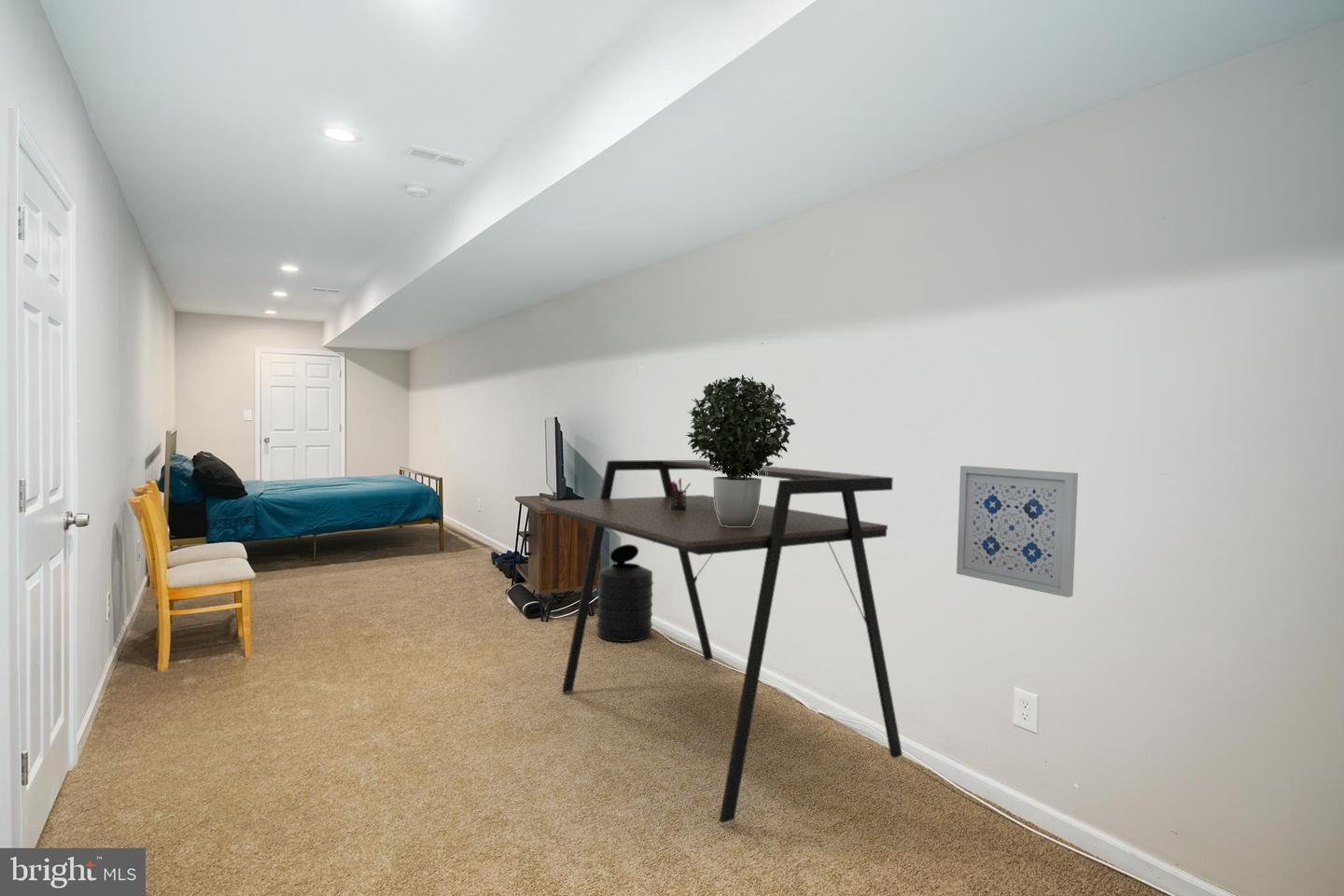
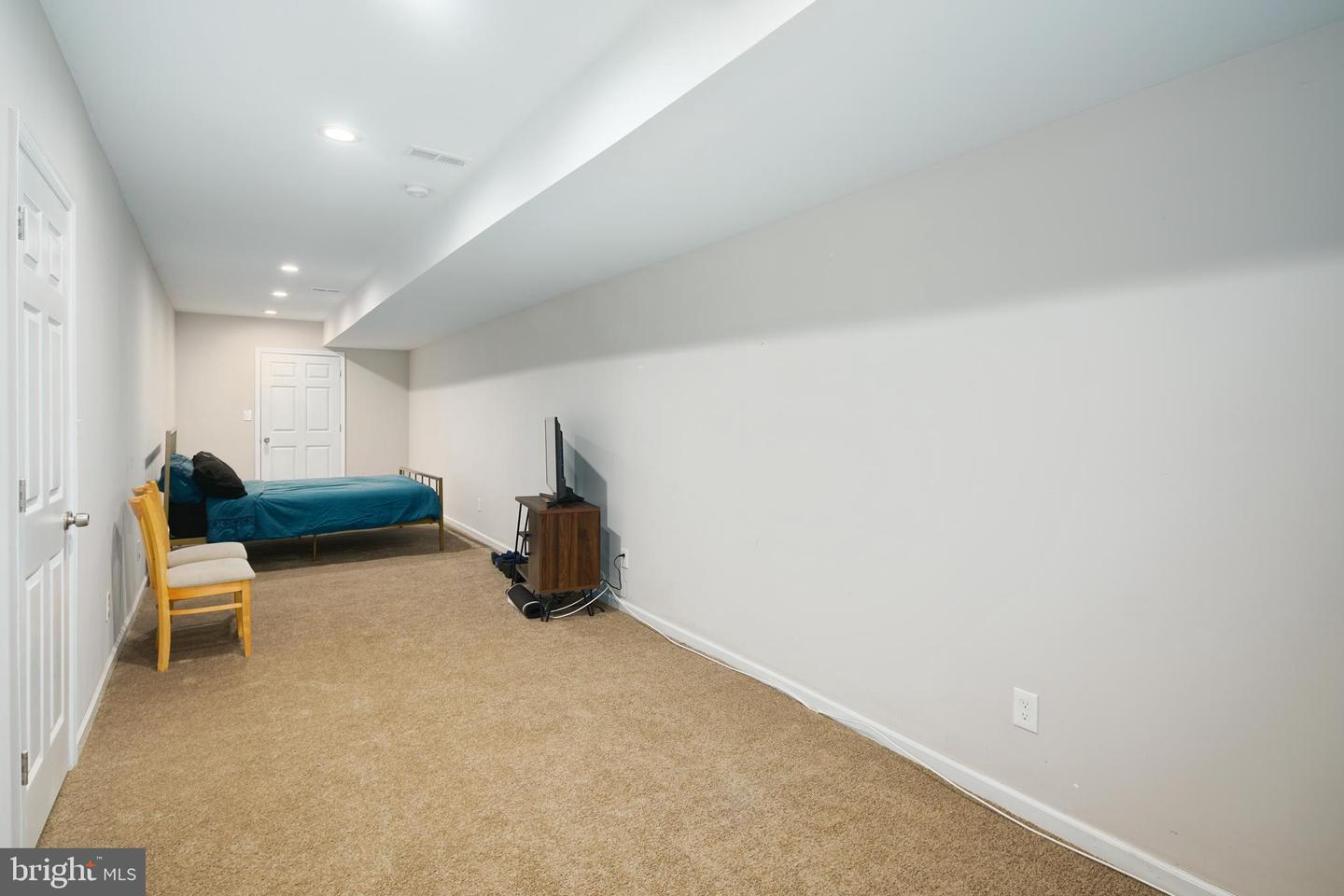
- trash can (624, 588)
- desk (699, 600)
- potted plant (736, 449)
- wall art (1013, 526)
- pen holder (680, 493)
